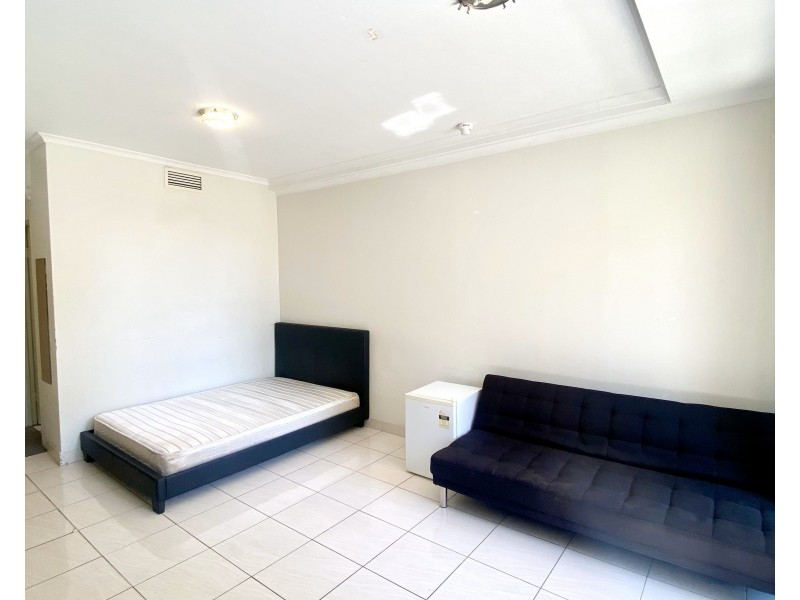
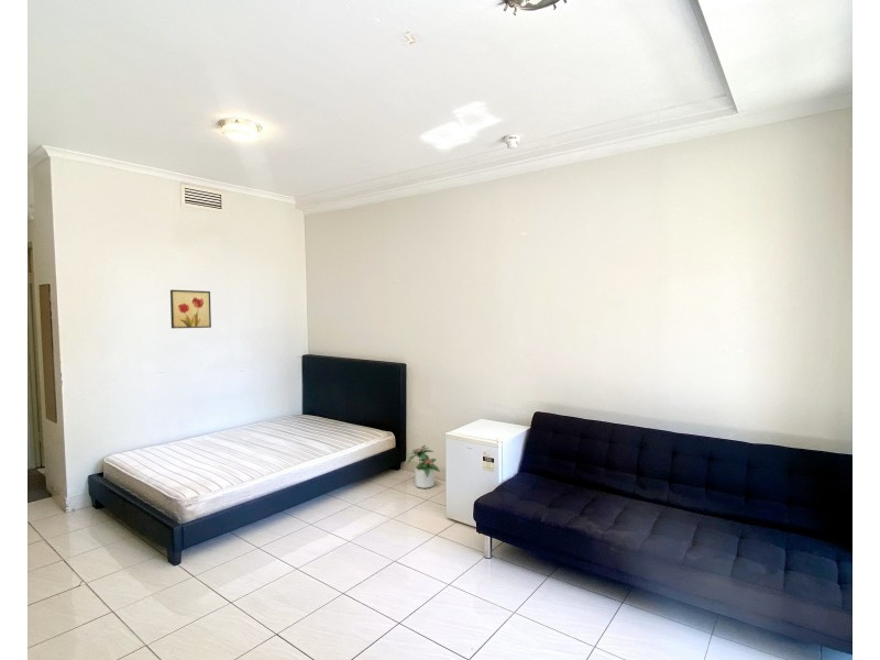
+ wall art (190, 309)
+ potted plant (421, 465)
